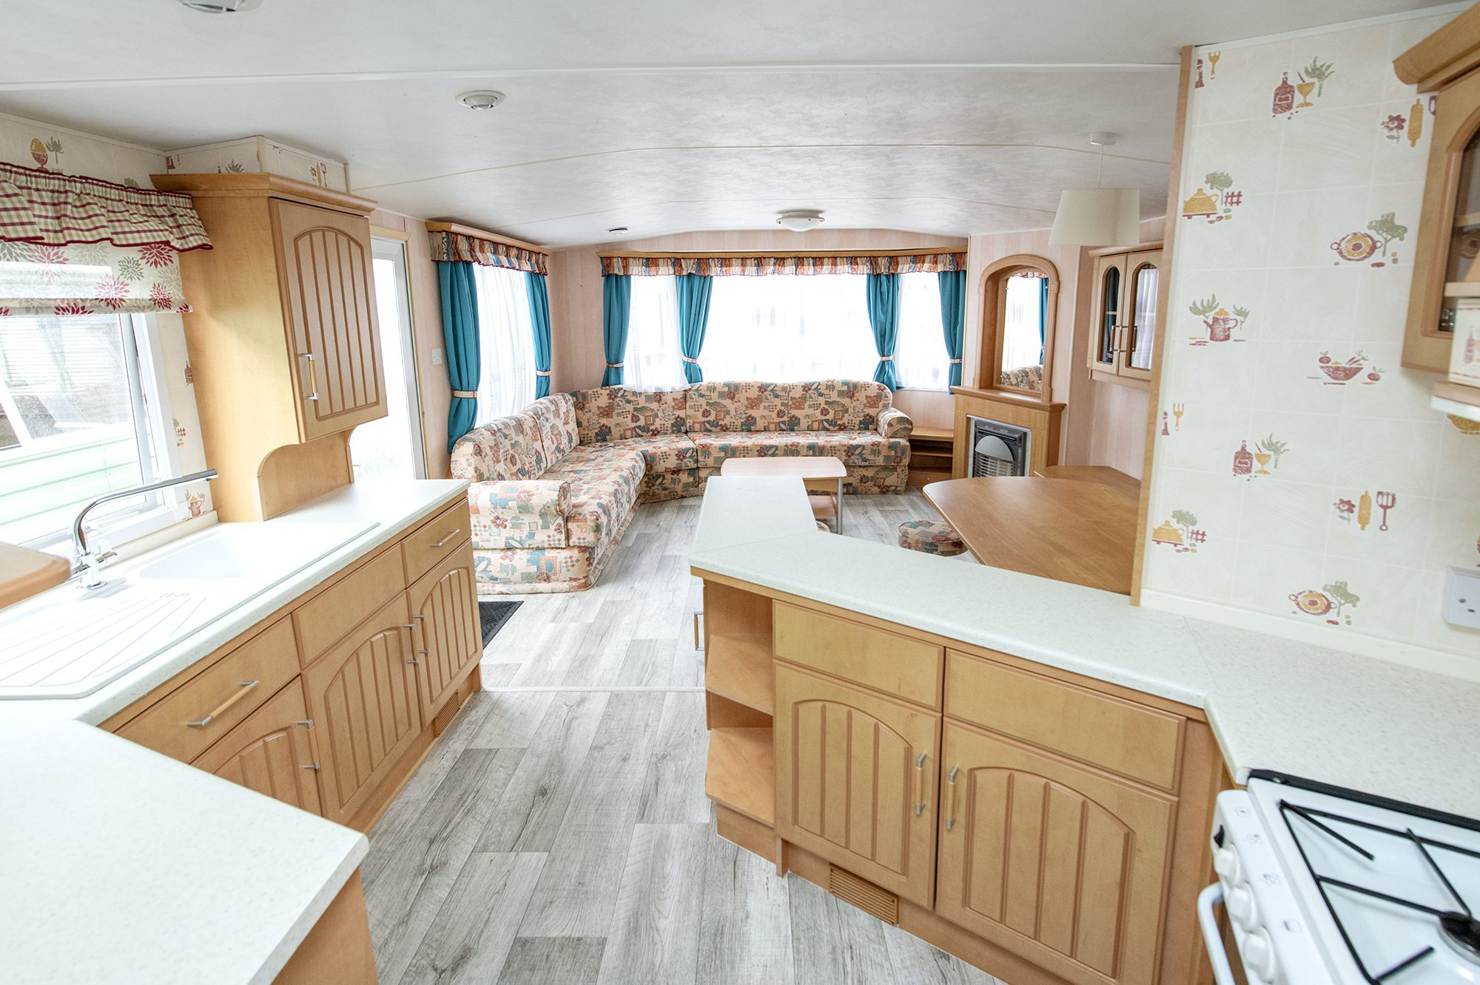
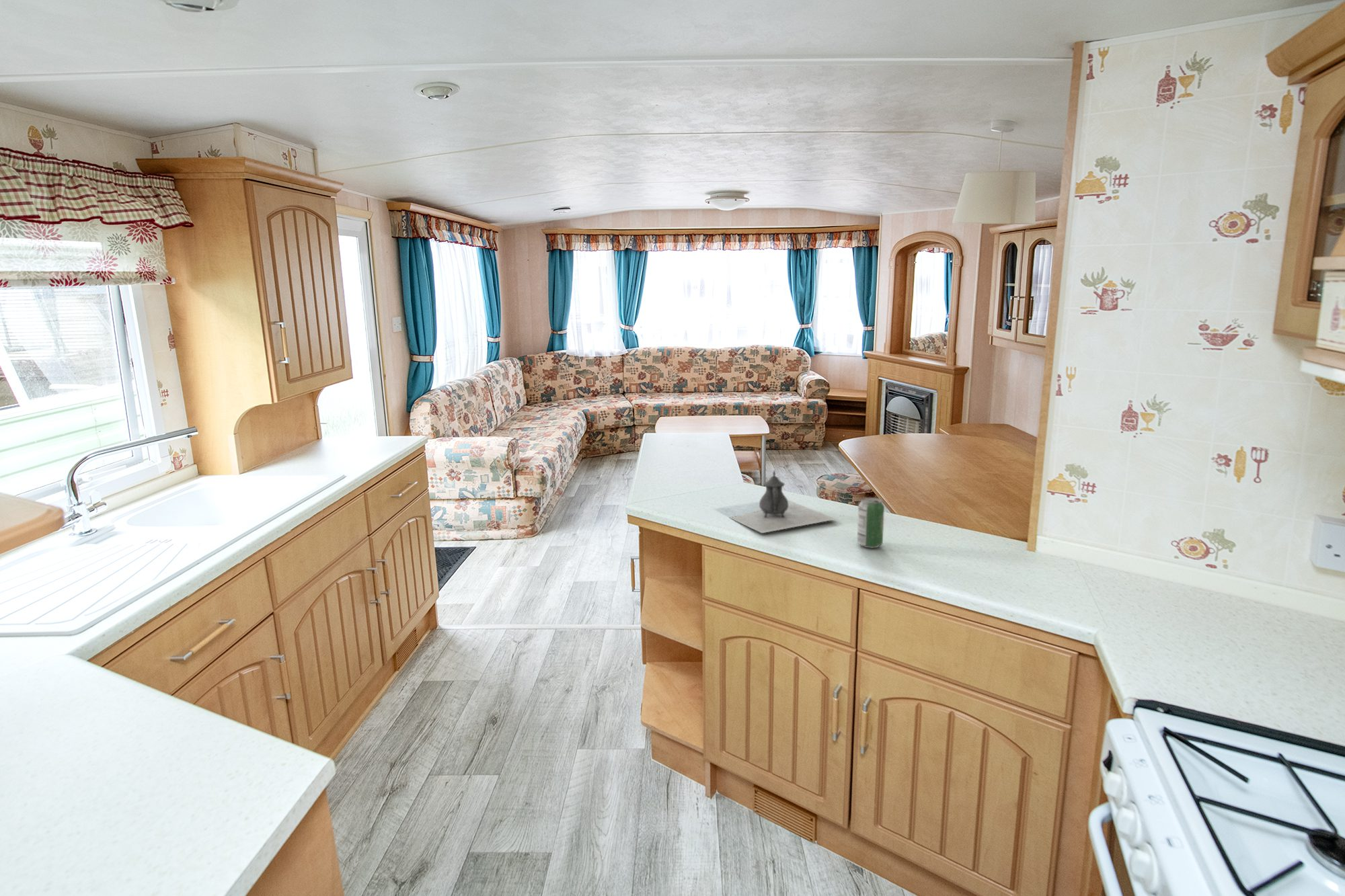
+ beverage can (870, 522)
+ teapot (773, 492)
